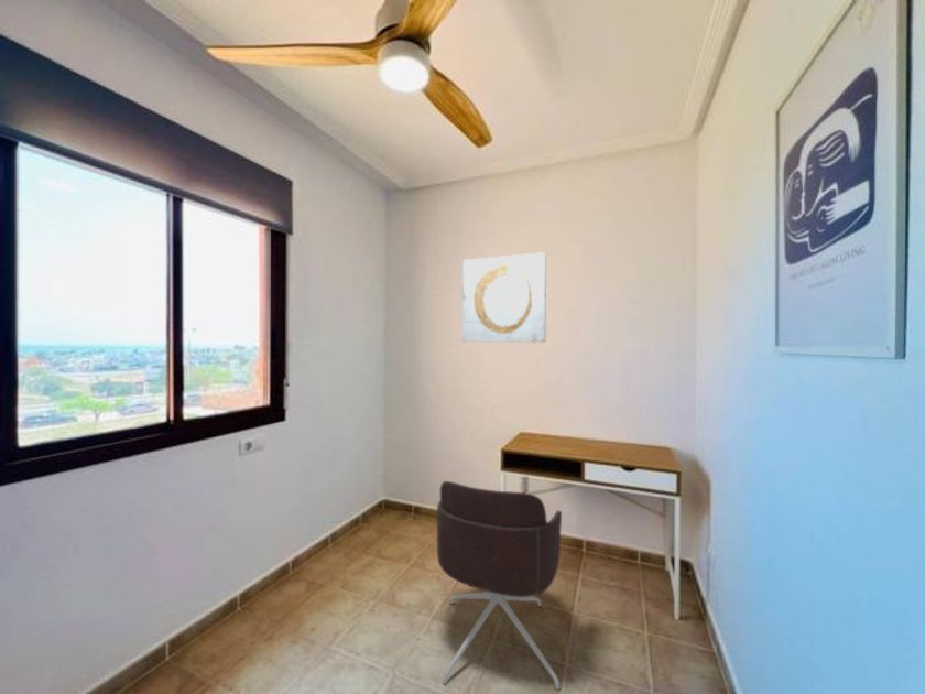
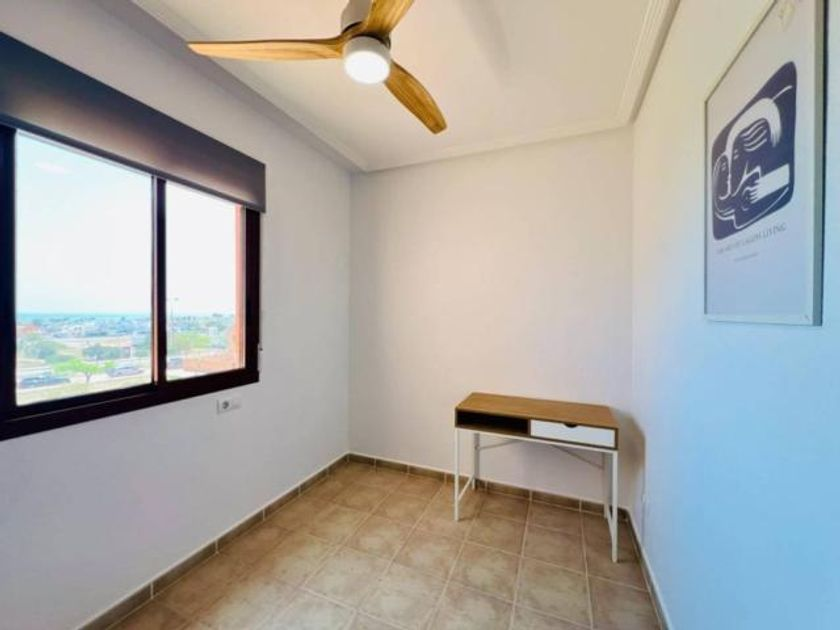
- office chair (497, 553)
- wall art (502, 299)
